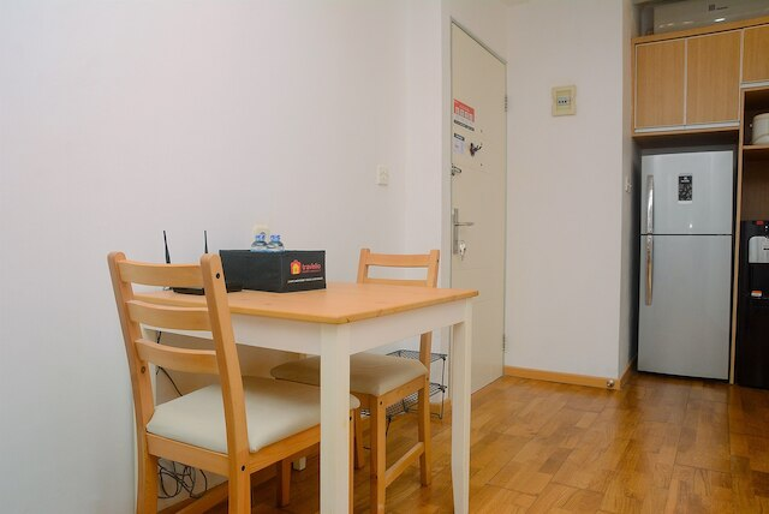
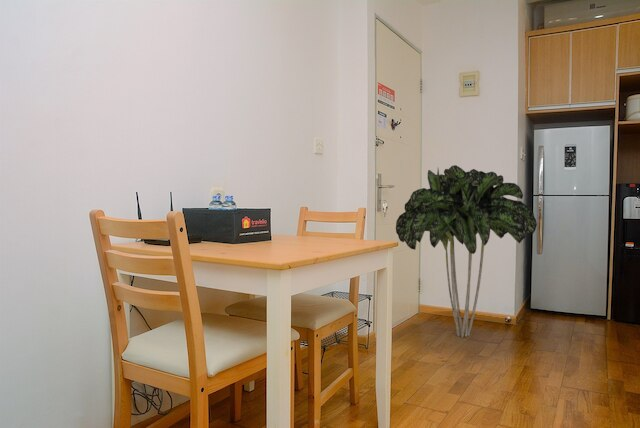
+ indoor plant (467, 249)
